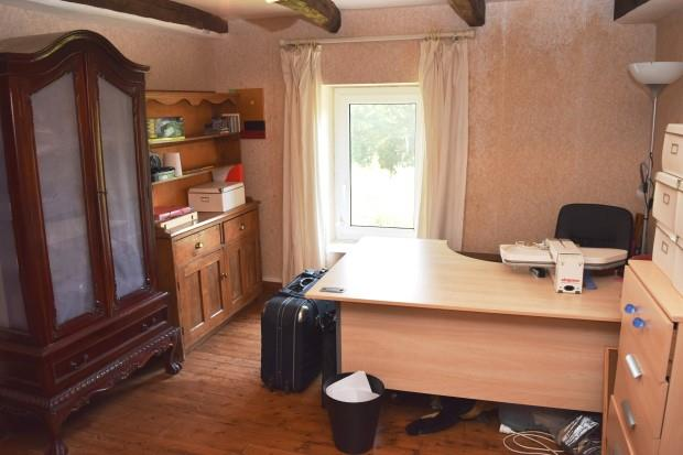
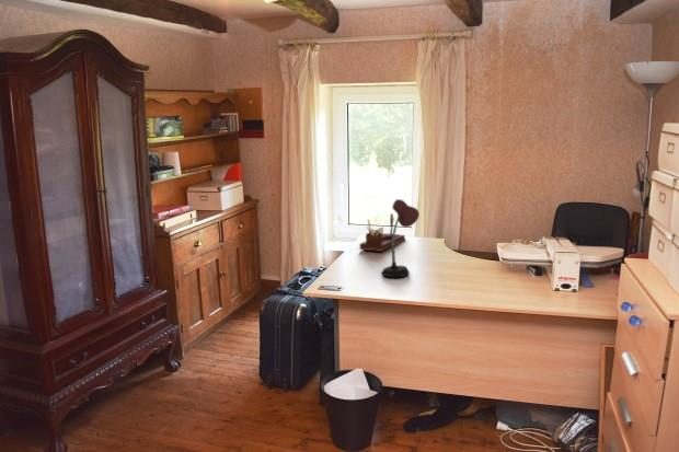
+ desk organizer (381, 231)
+ desk lamp (394, 233)
